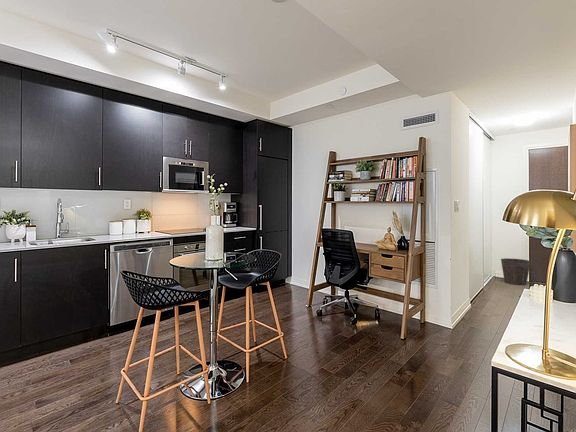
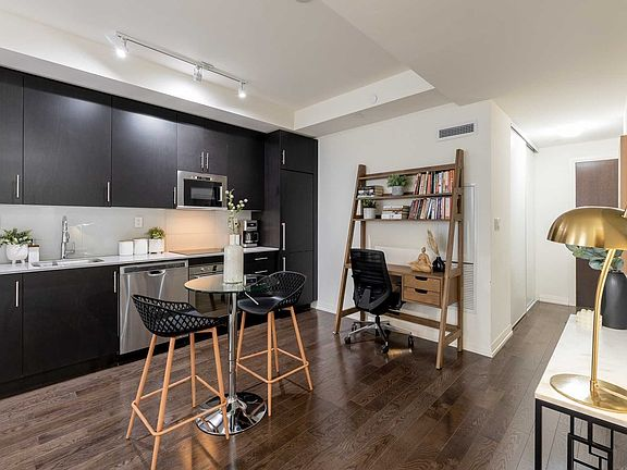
- waste bin (515, 271)
